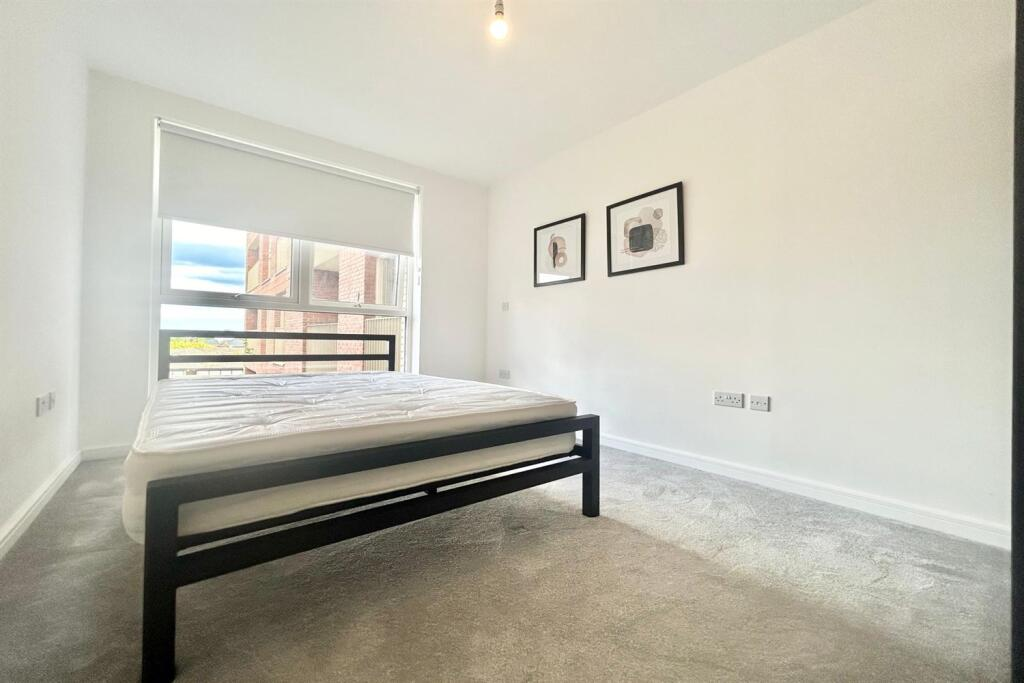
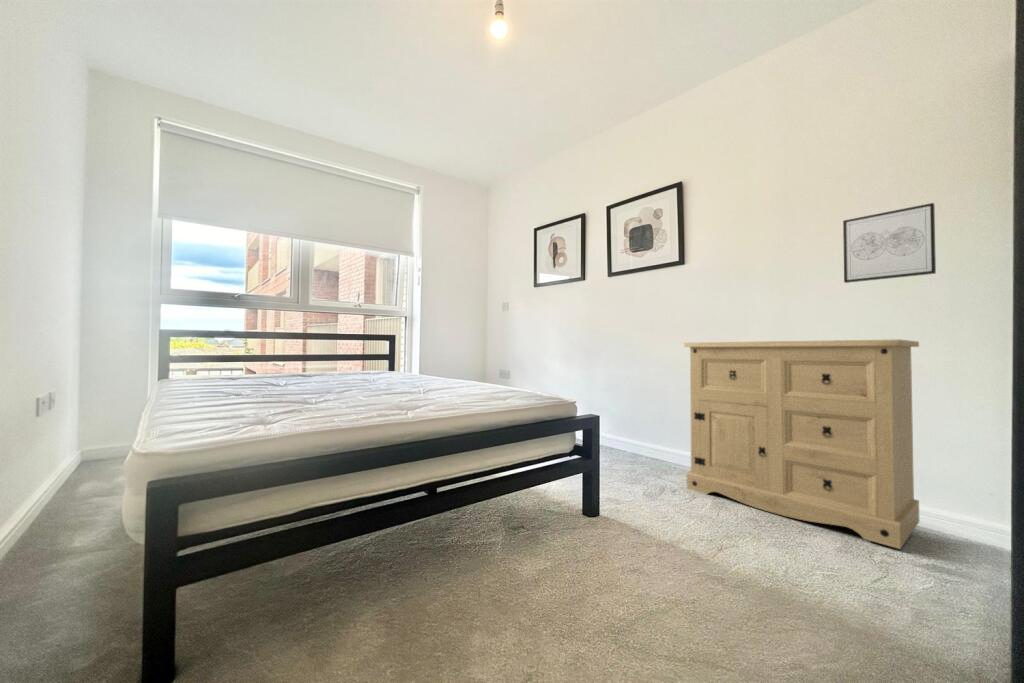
+ wall art (886, 245)
+ sideboard (790, 422)
